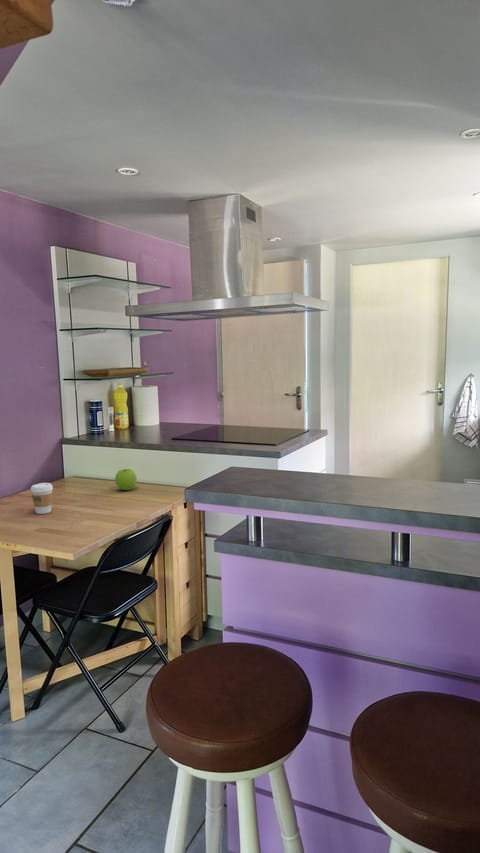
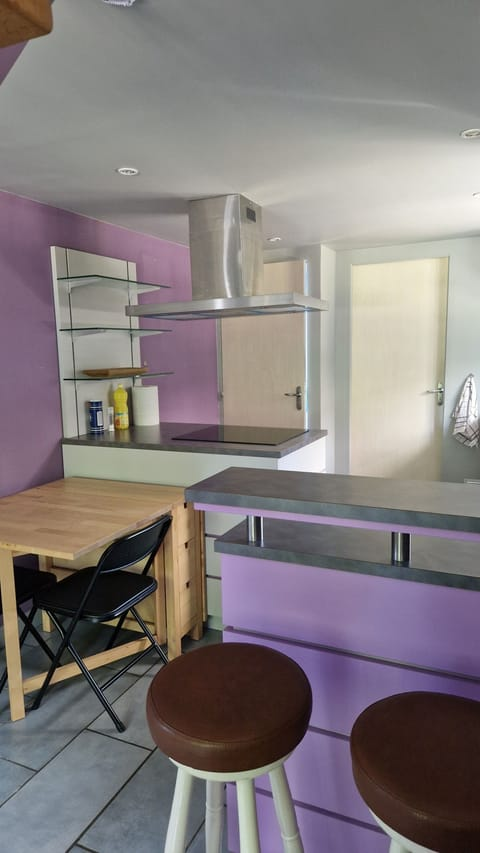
- apple (126, 479)
- coffee cup (42, 498)
